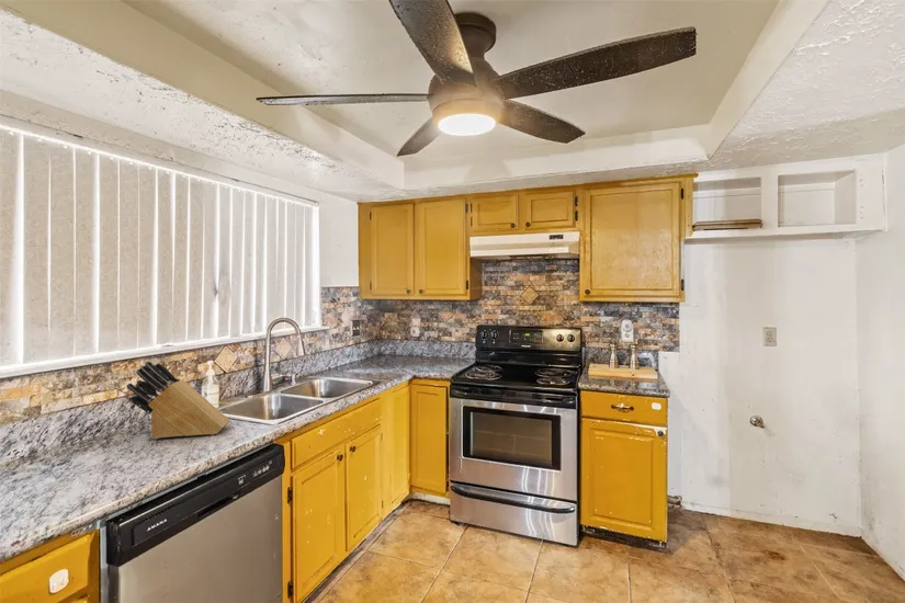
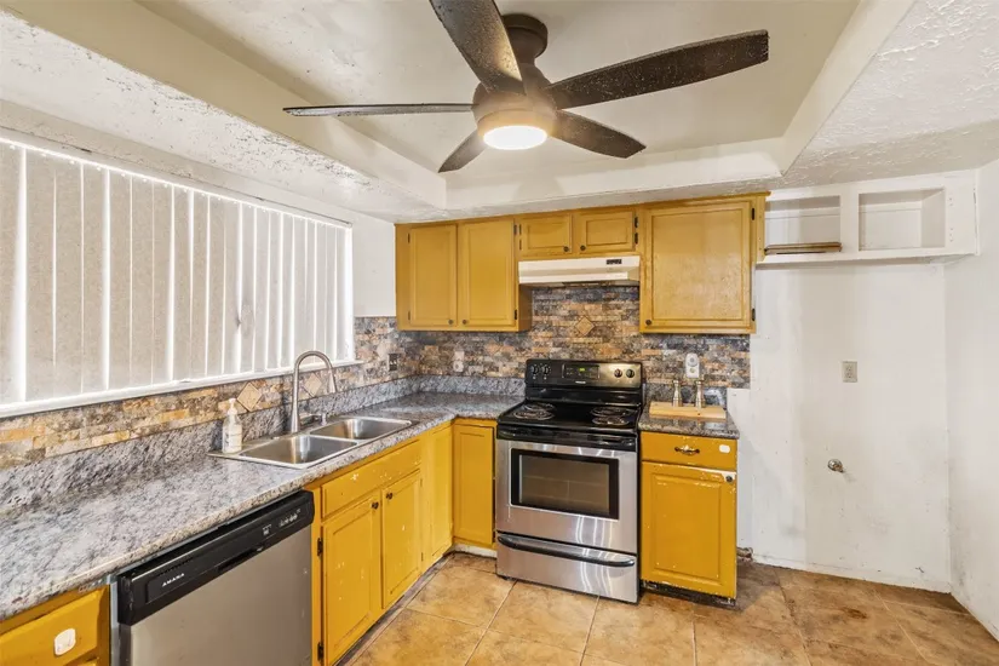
- knife block (180, 396)
